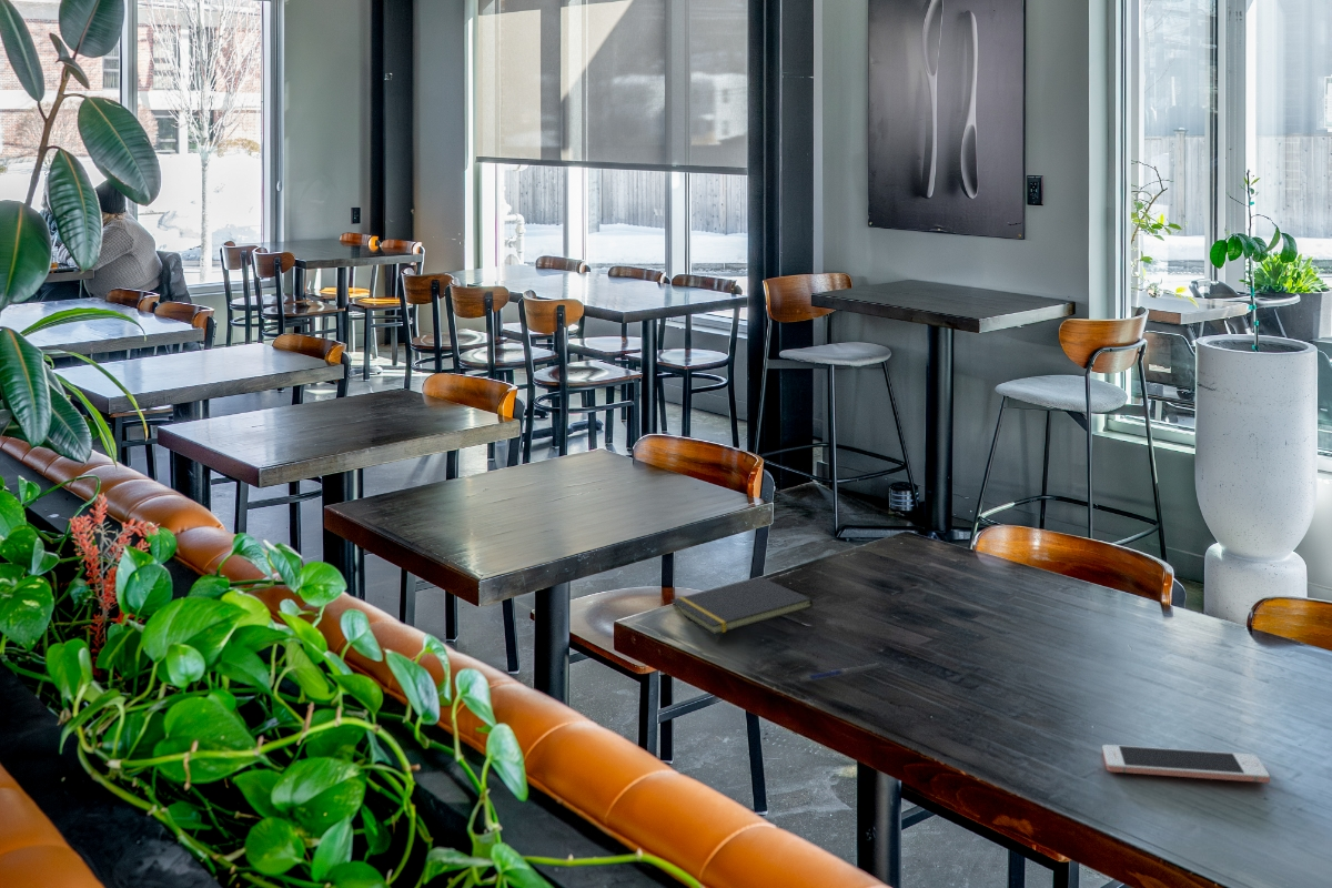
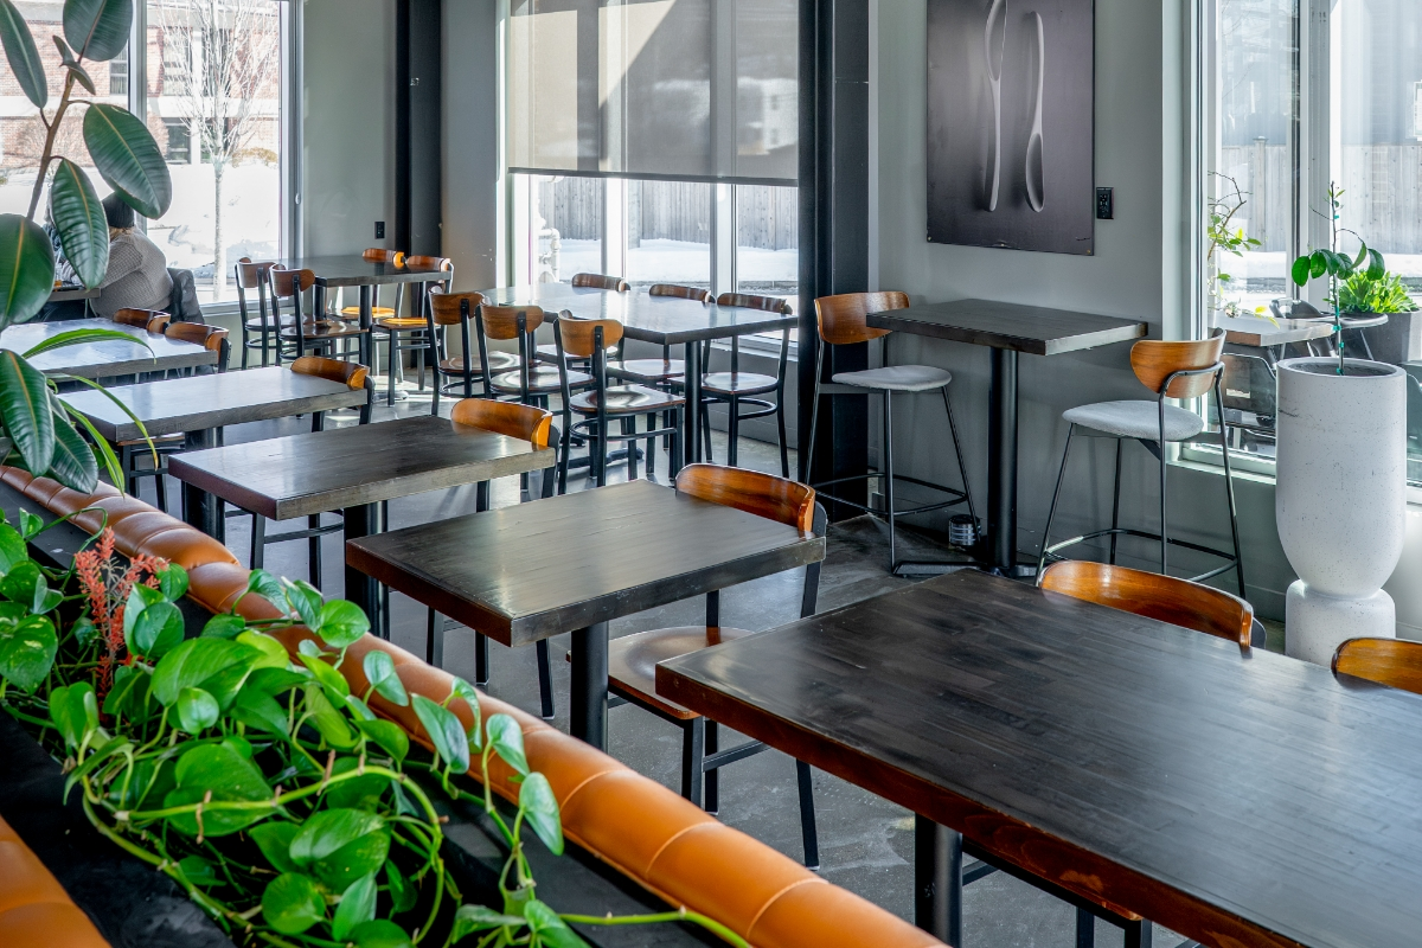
- notepad (738, 603)
- pen (840, 672)
- cell phone (1182, 763)
